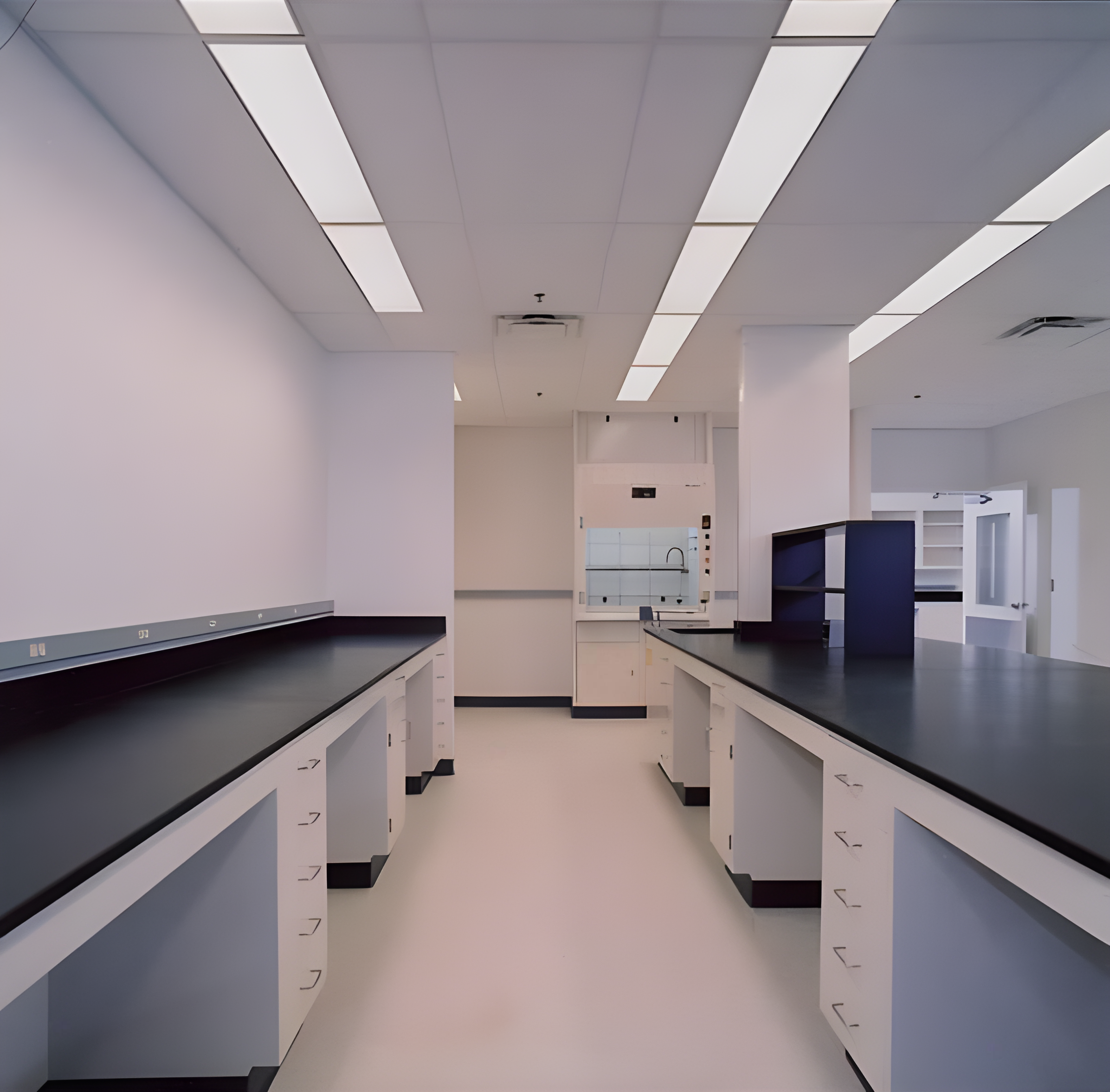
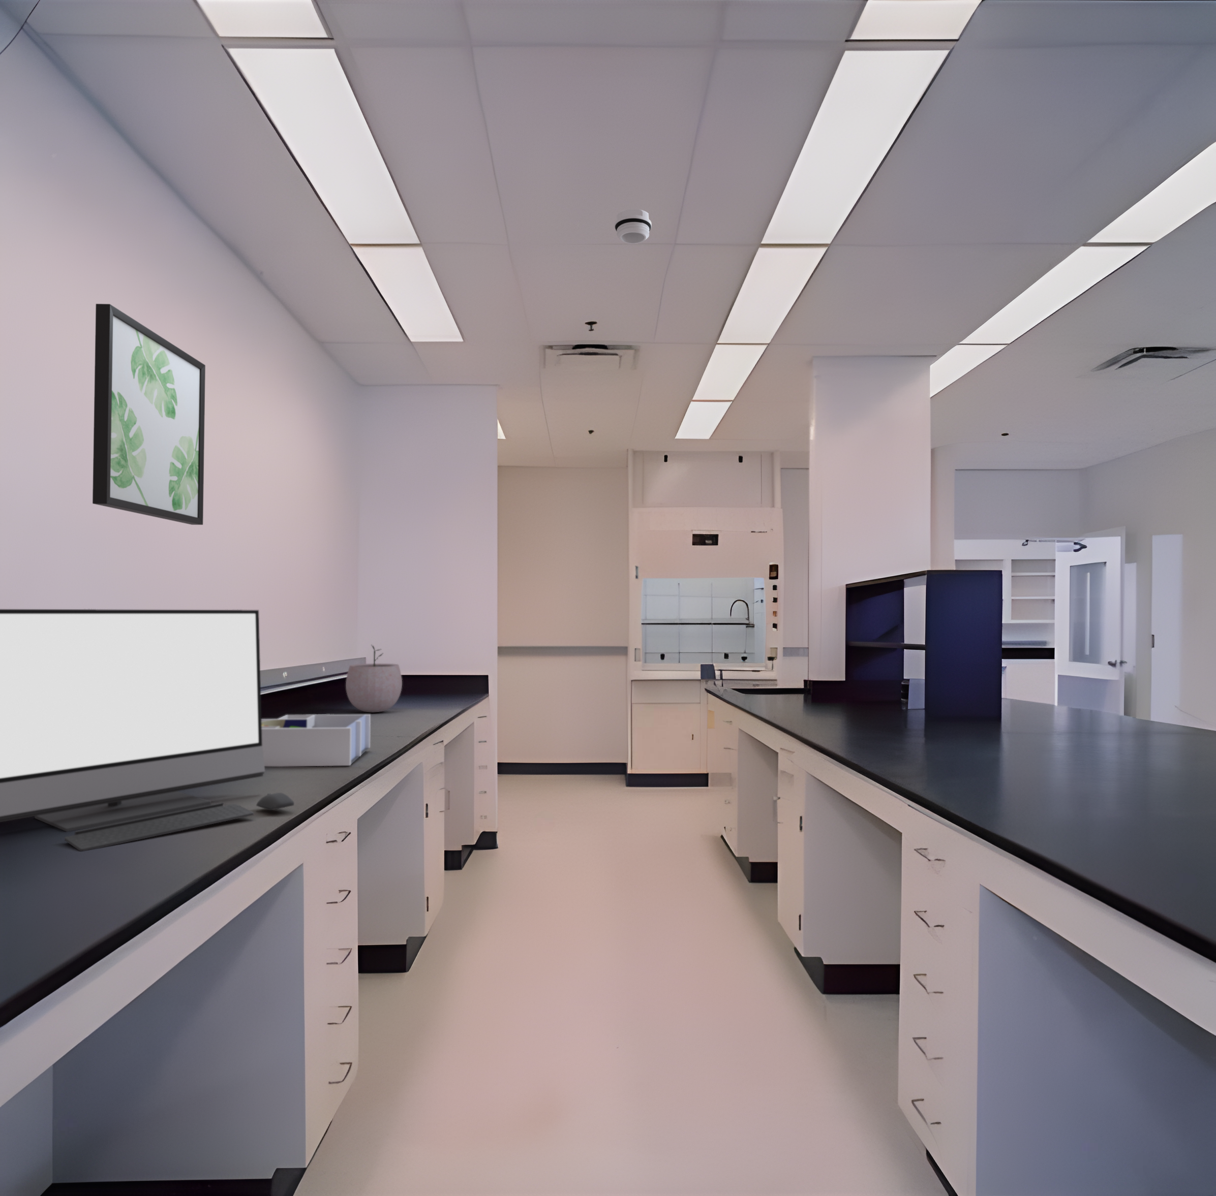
+ smoke detector (633, 227)
+ wall art (156, 426)
+ plant pot (375, 678)
+ desk organizer (269, 738)
+ monitor (146, 714)
